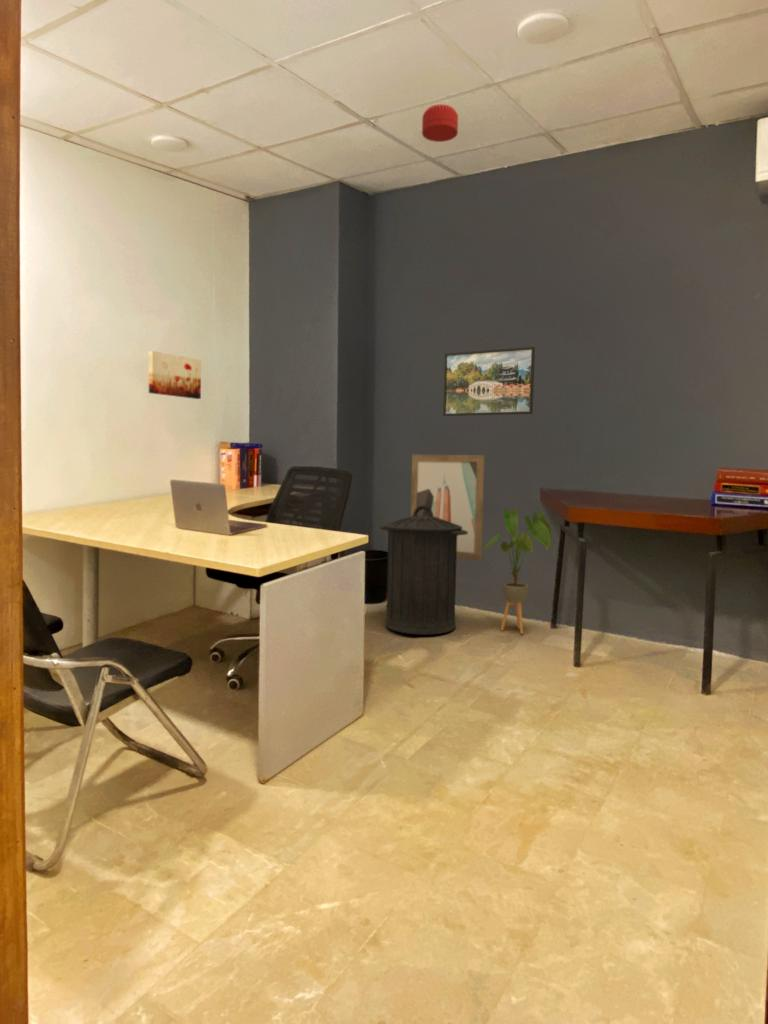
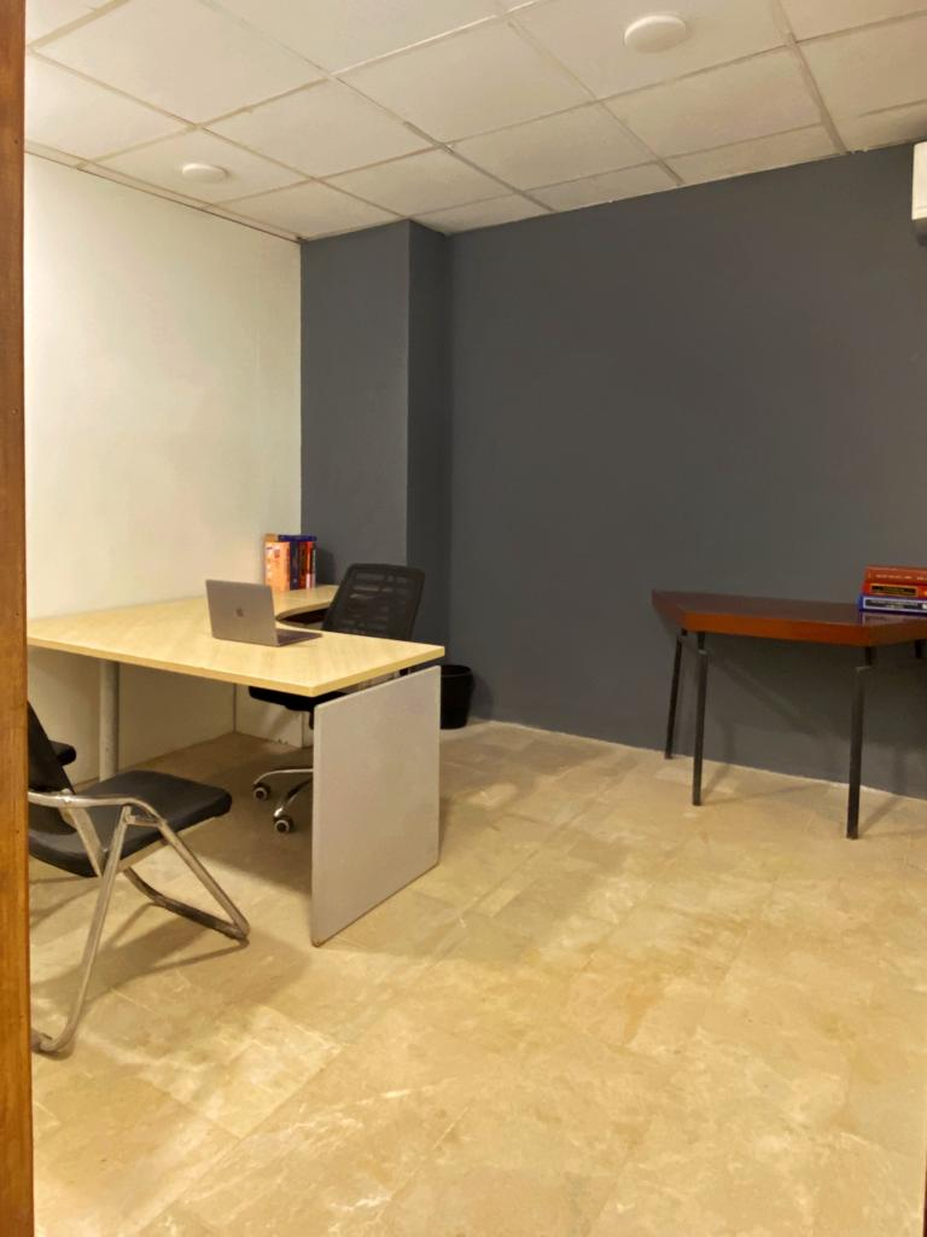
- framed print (487, 382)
- wall art (175, 375)
- wall art (445, 506)
- smoke detector (440, 122)
- house plant (521, 569)
- trash can (422, 566)
